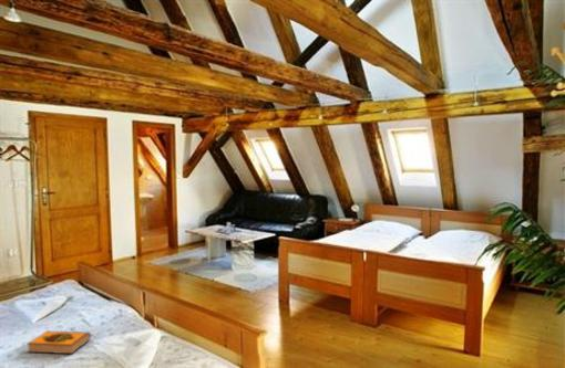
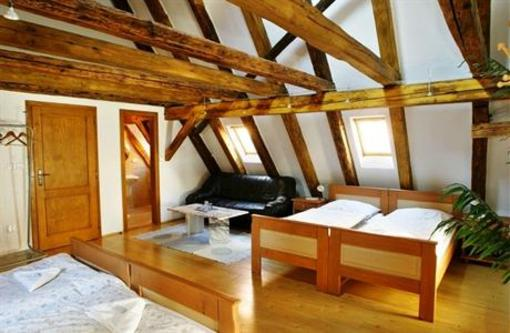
- hardback book (60, 340)
